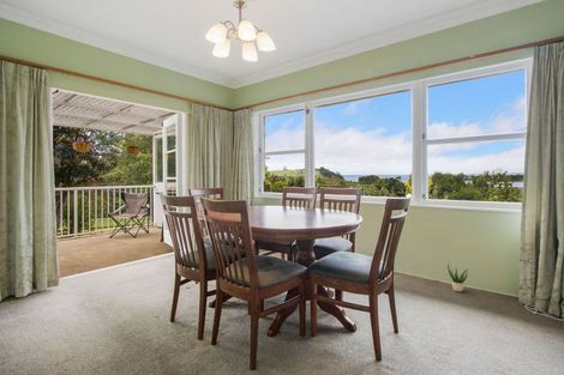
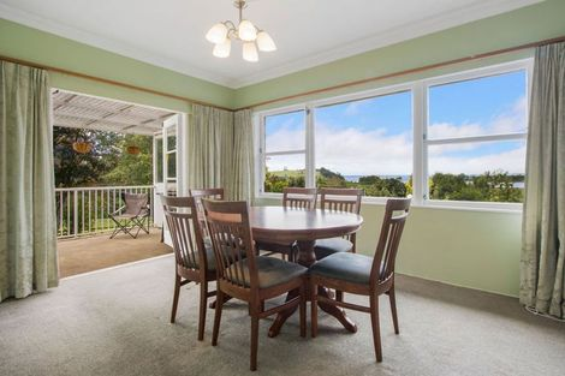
- potted plant (457, 277)
